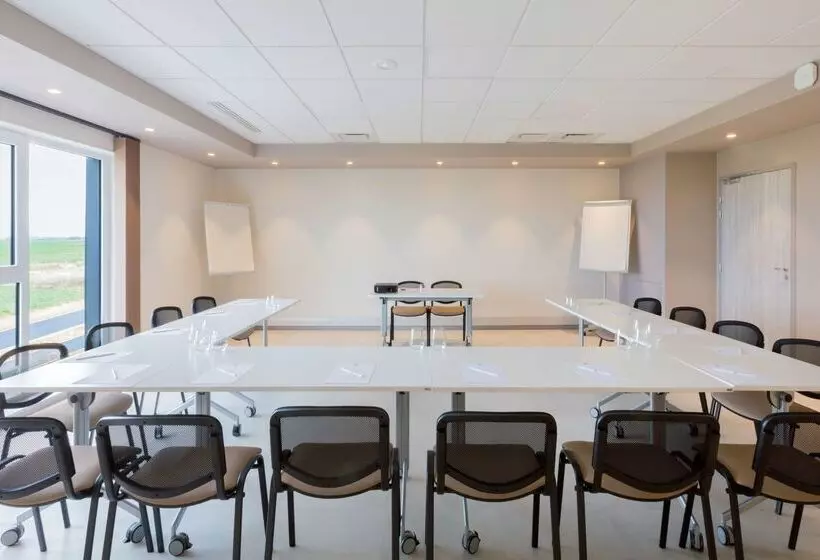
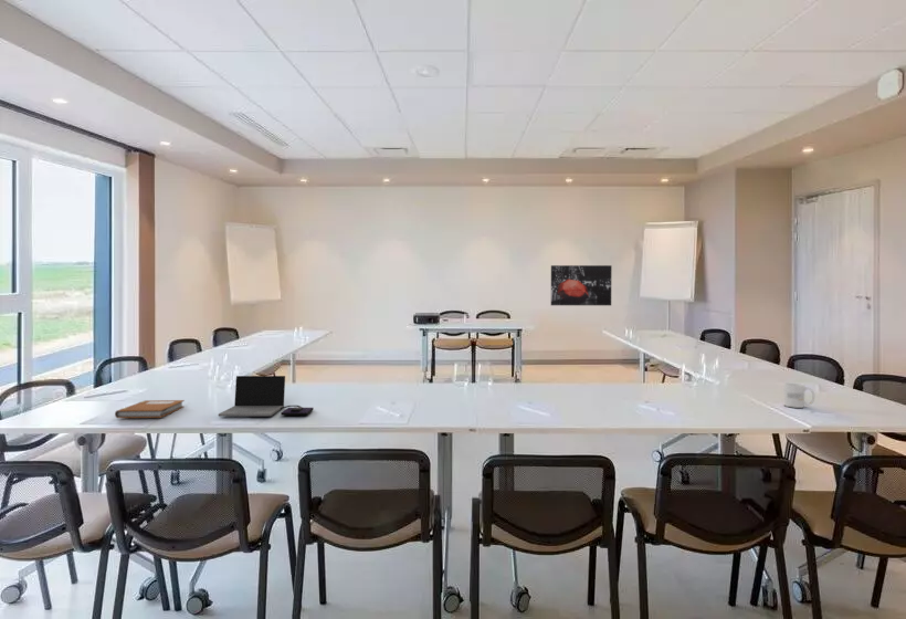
+ mug (797, 395)
+ notebook (151, 408)
+ laptop computer (270, 395)
+ wall art (580, 285)
